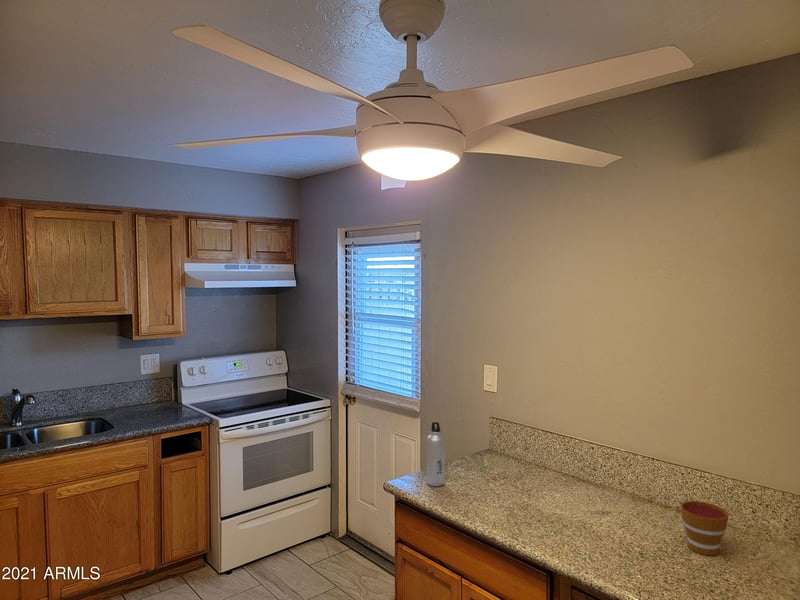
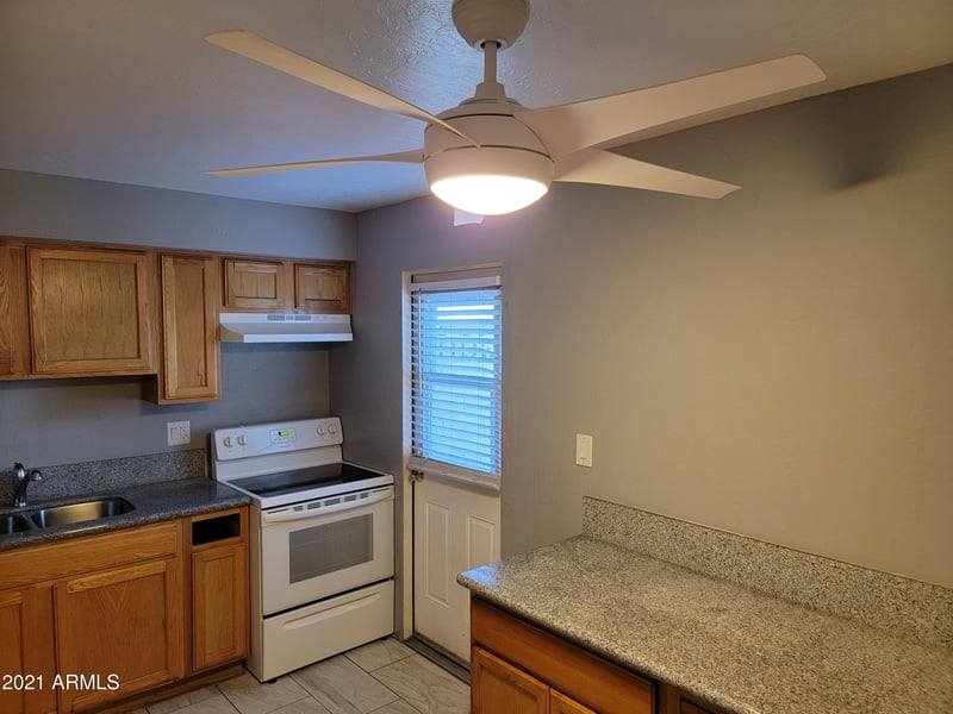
- cup (705, 527)
- water bottle (435, 452)
